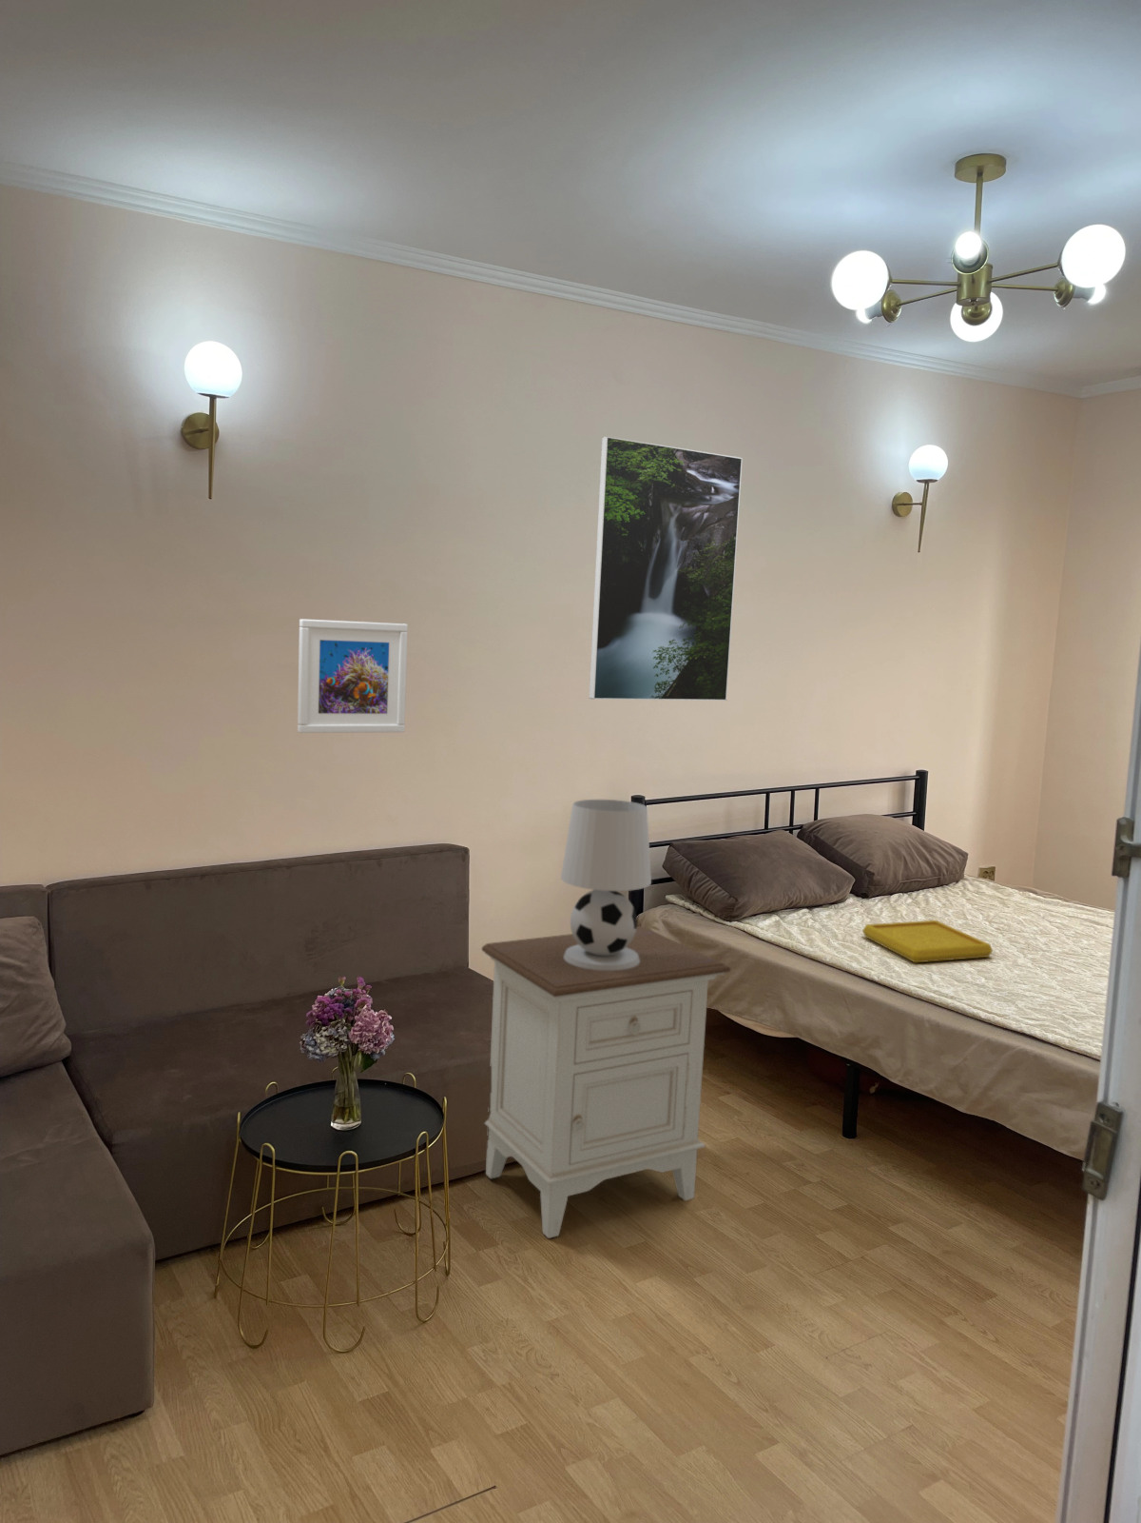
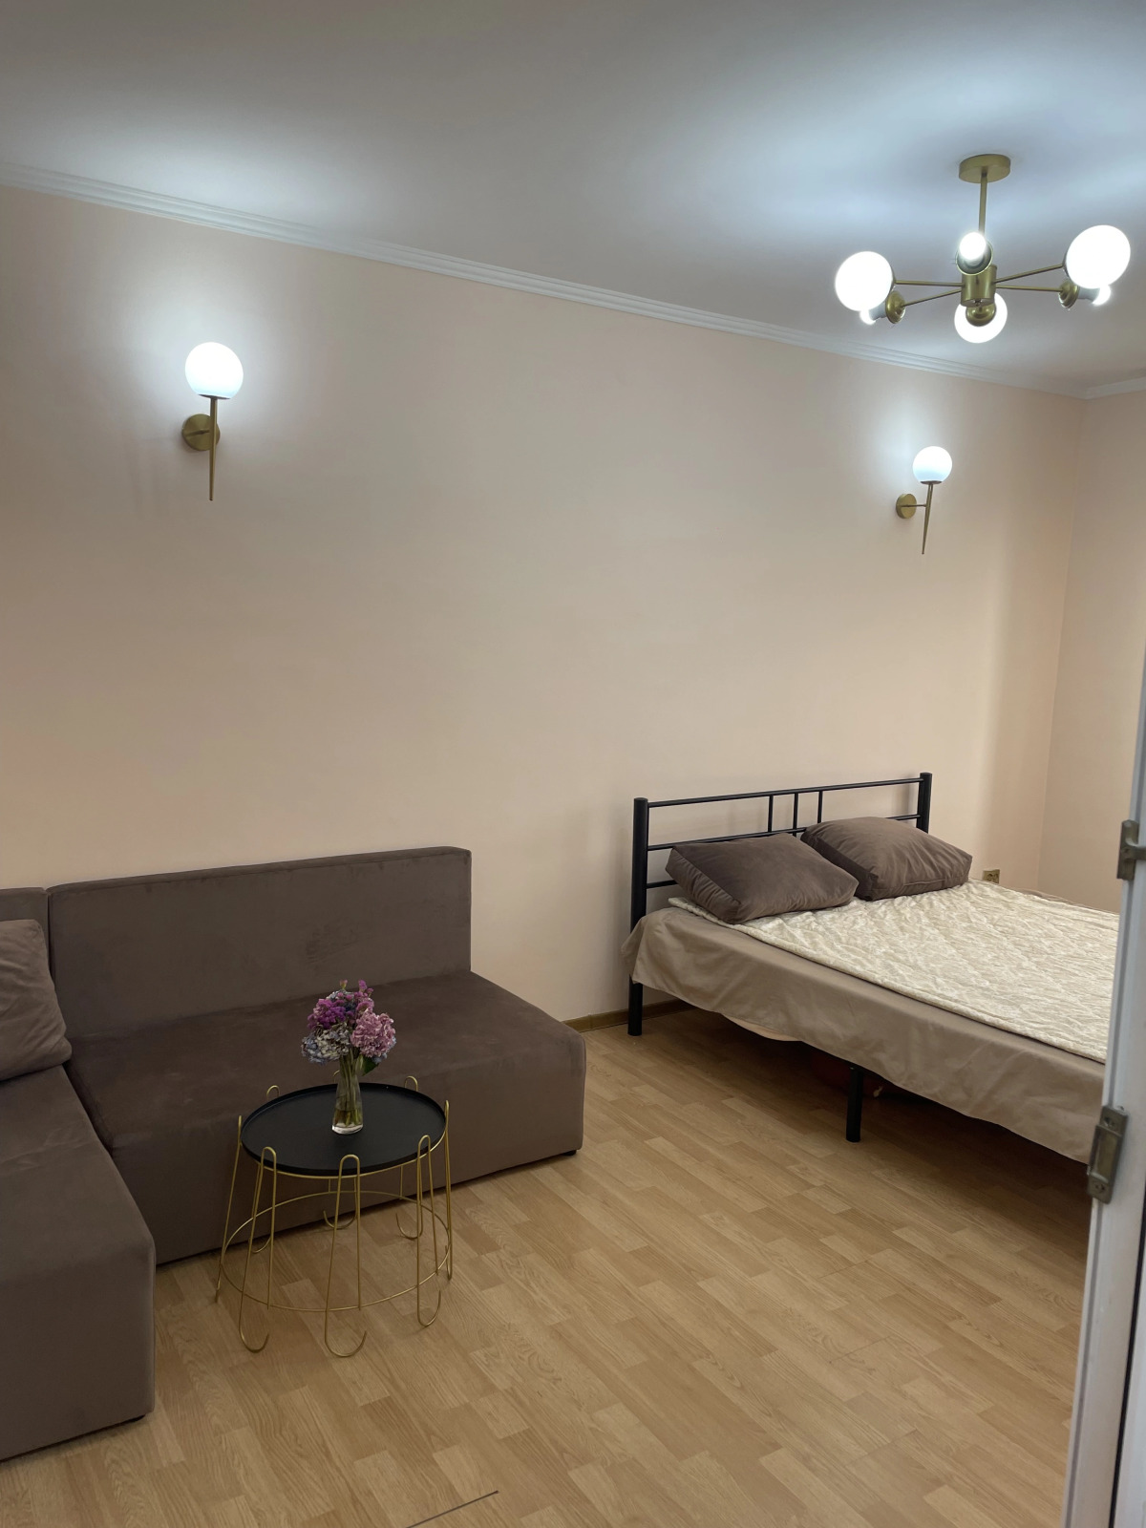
- nightstand (598, 1073)
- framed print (352, 676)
- serving tray (925, 940)
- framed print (666, 574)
- table lamp (605, 881)
